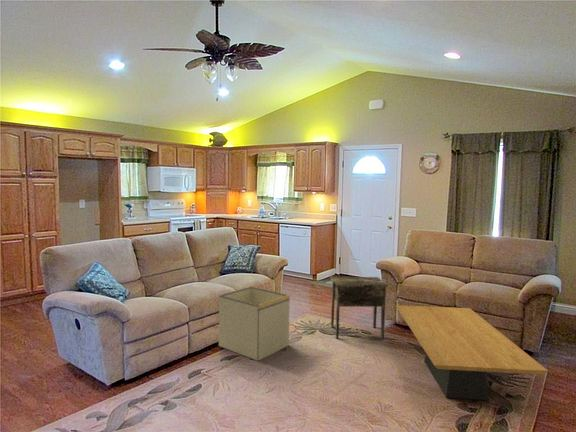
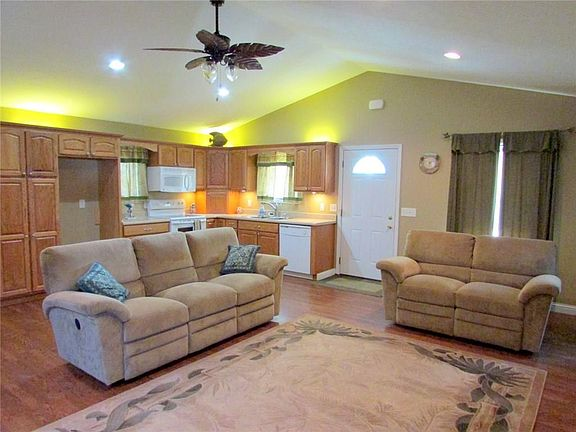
- coffee table (454, 355)
- storage bin (254, 320)
- side table (357, 306)
